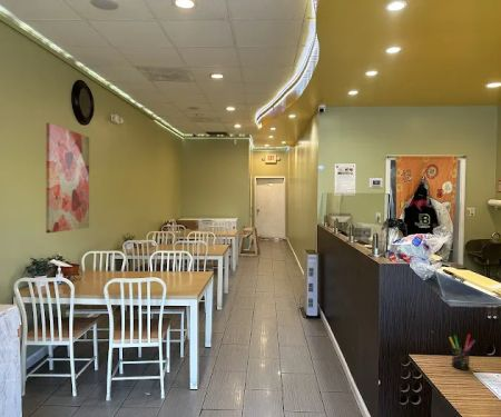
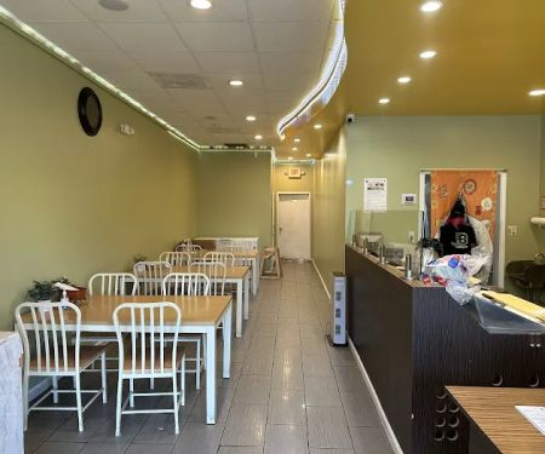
- pen holder (460, 350)
- wall art (69, 180)
